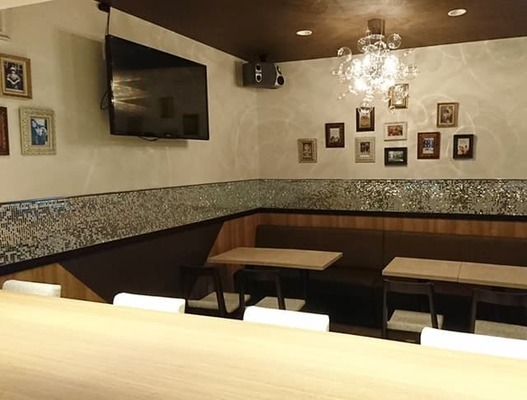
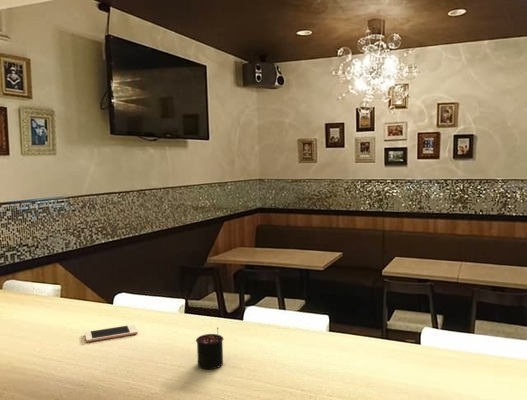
+ candle (209, 345)
+ cell phone (111, 332)
